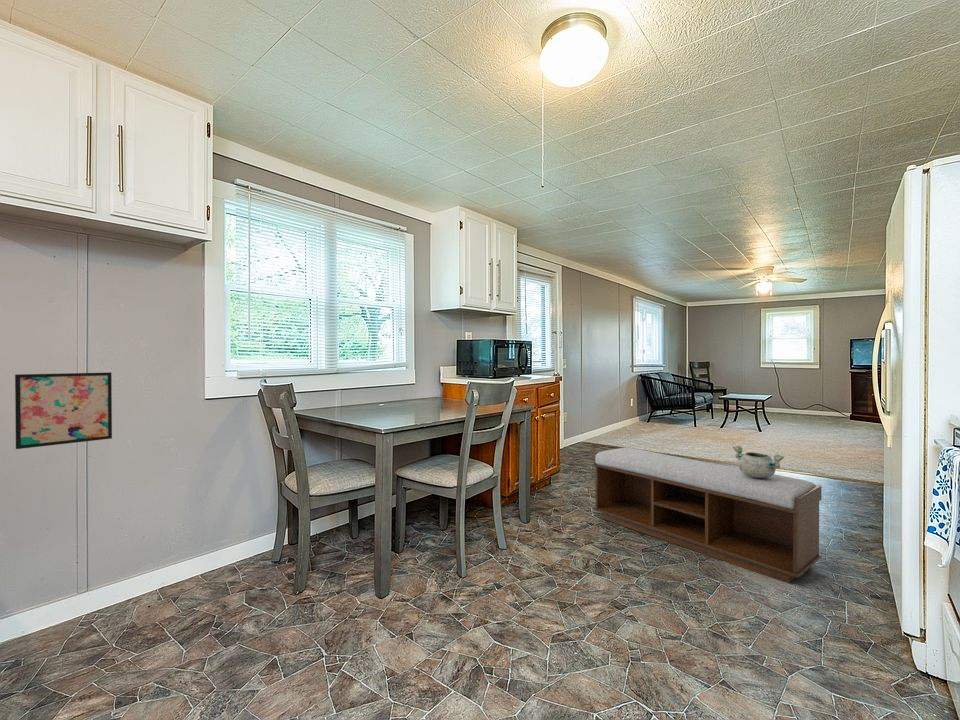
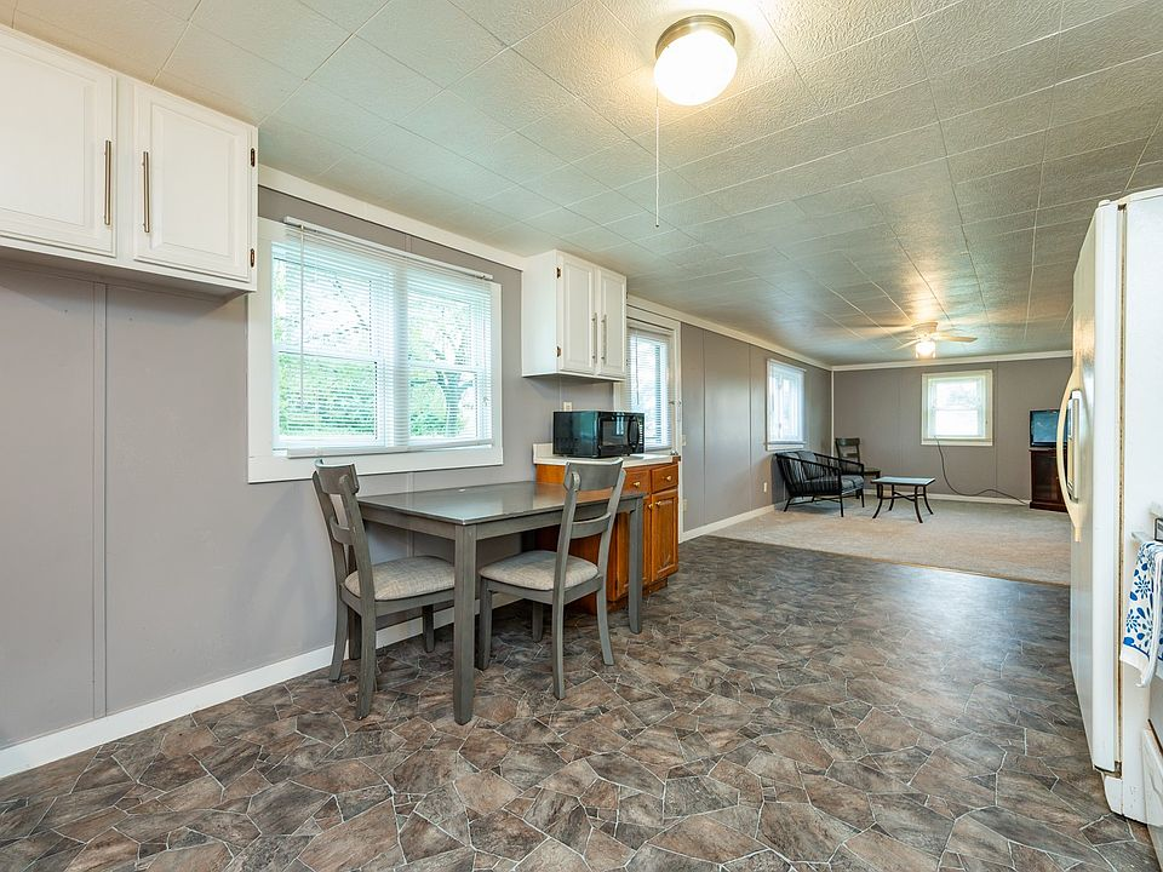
- wall art (66, 408)
- bench (691, 501)
- decorative bowl (758, 463)
